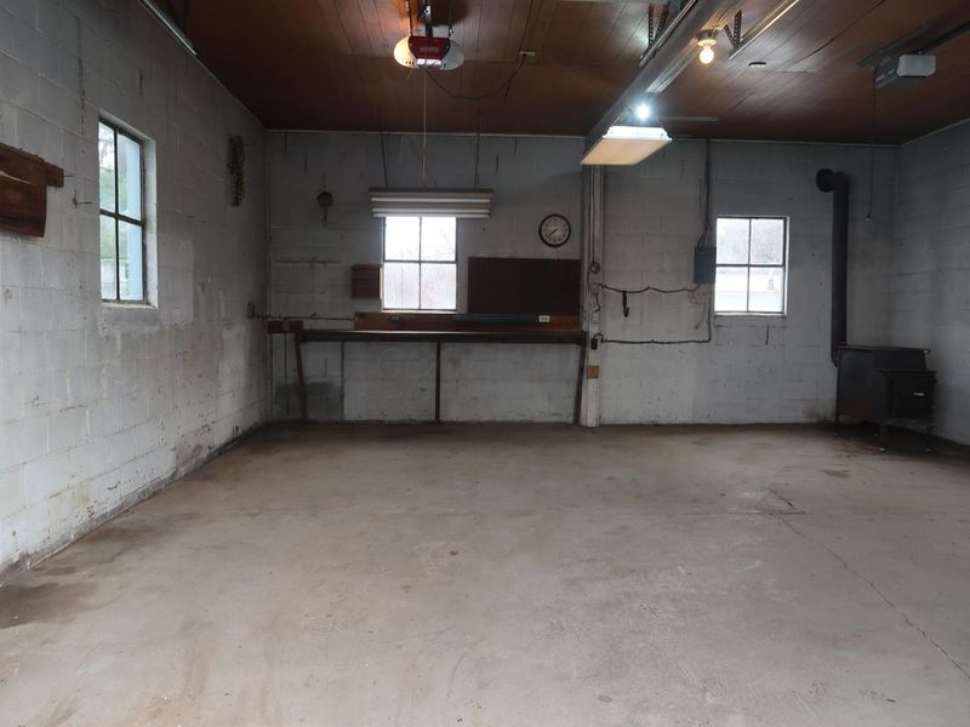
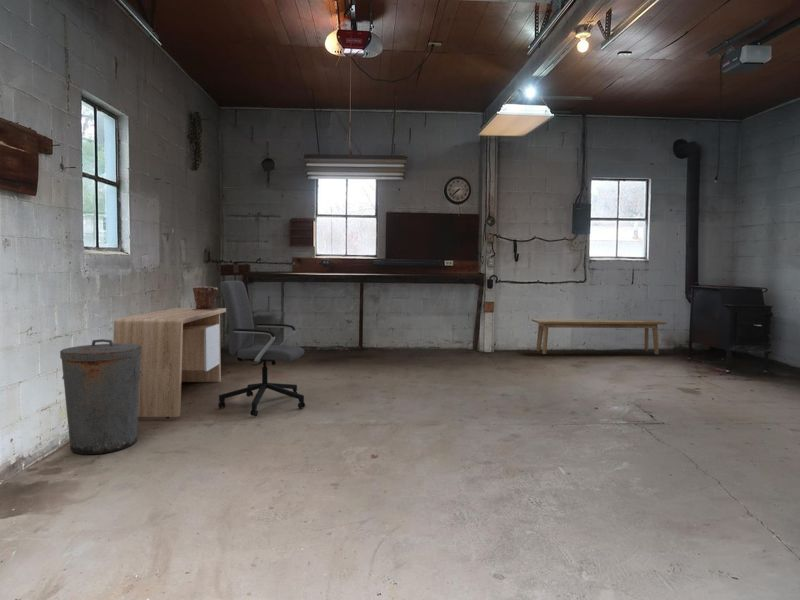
+ desk (176, 355)
+ office chair (265, 345)
+ bench (597, 327)
+ trash can (103, 392)
+ plant pot (205, 297)
